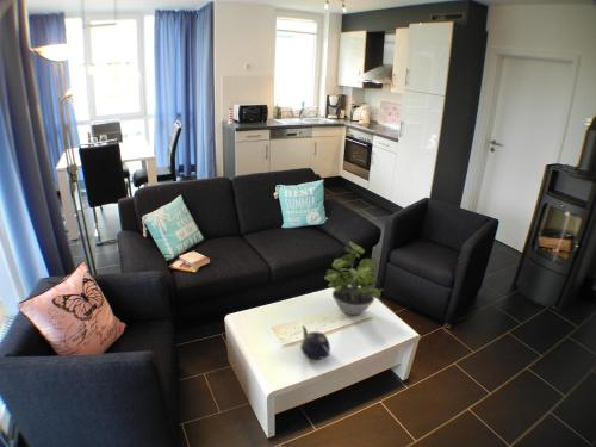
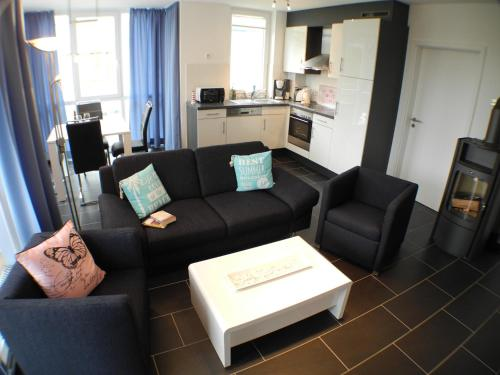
- potted plant (354, 279)
- teapot (315, 342)
